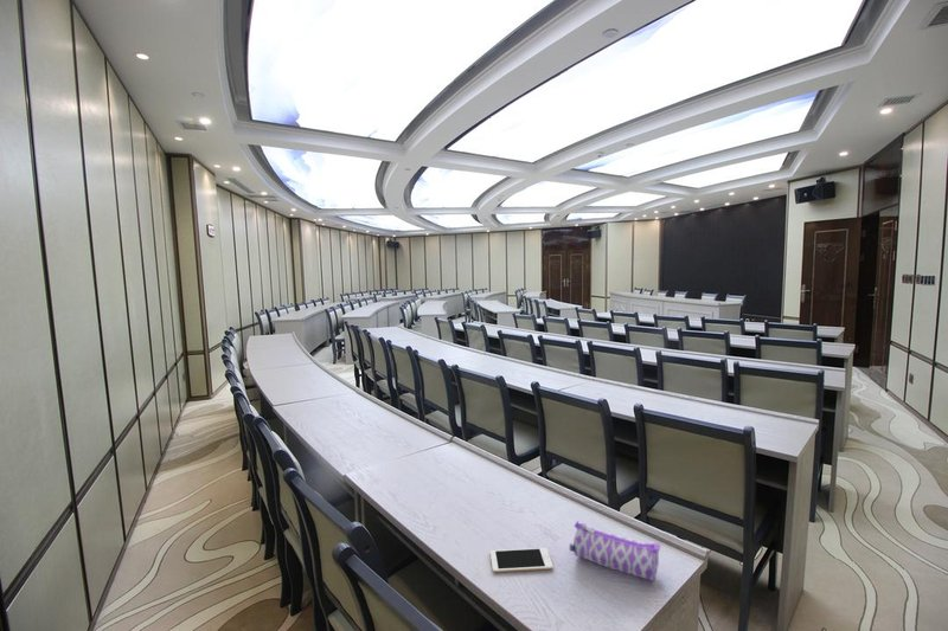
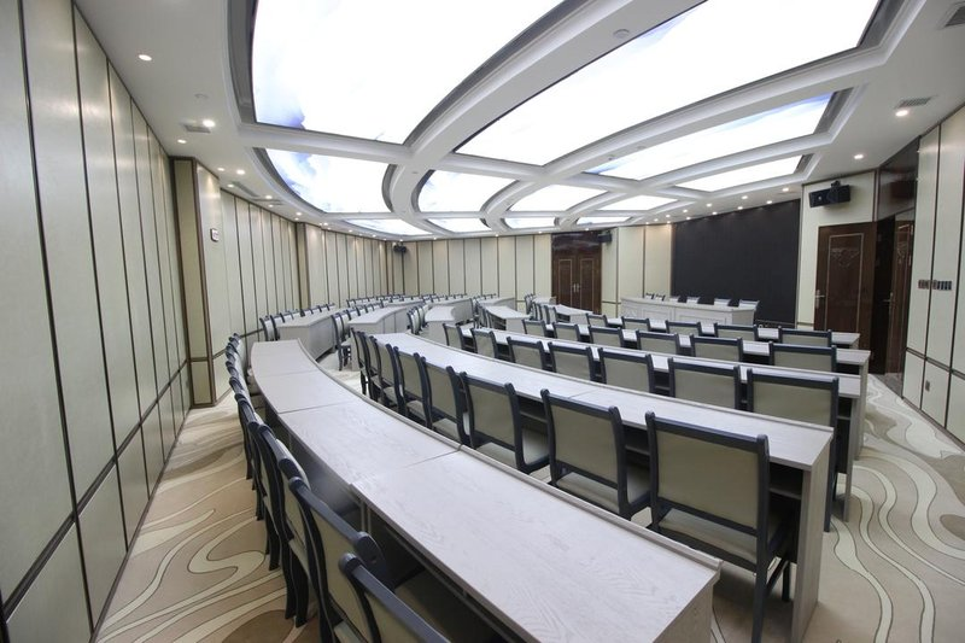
- cell phone (520, 559)
- pencil case (614, 548)
